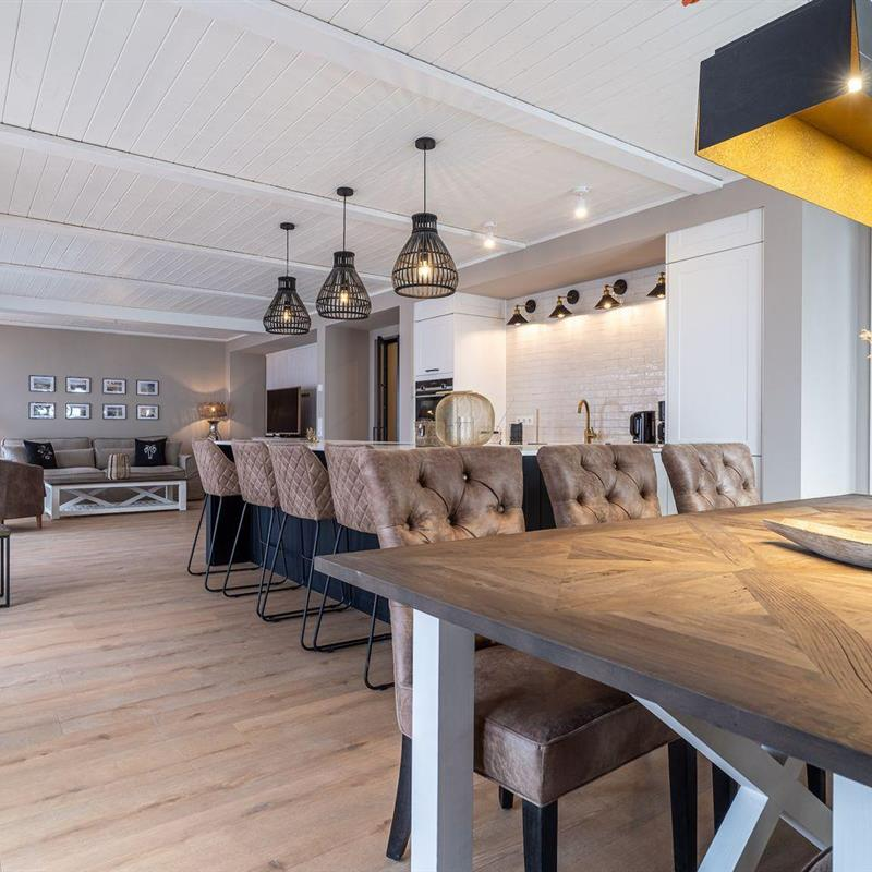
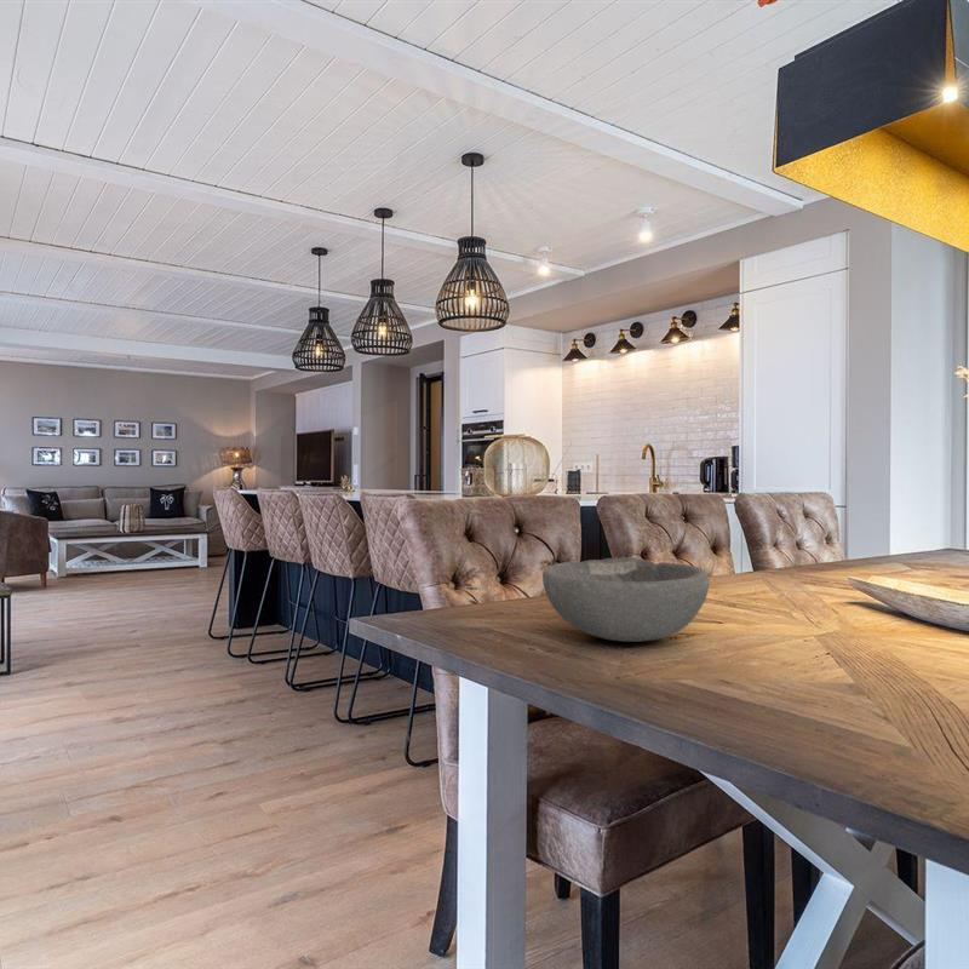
+ bowl (623, 601)
